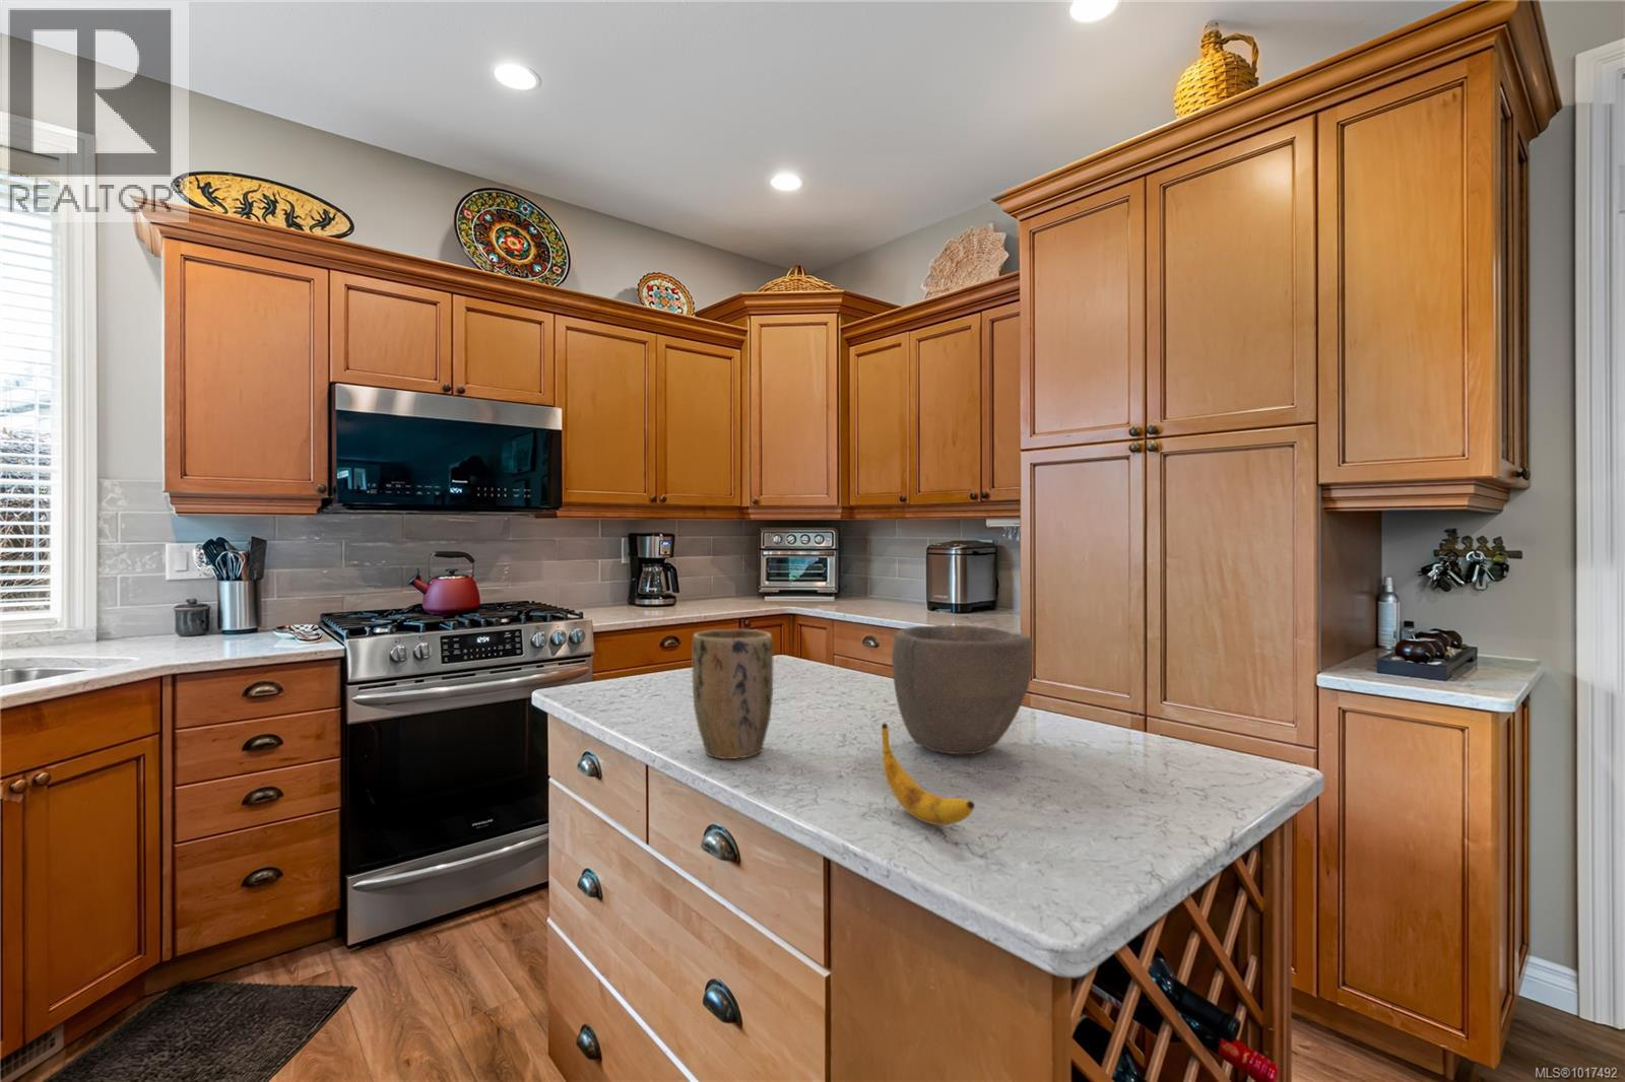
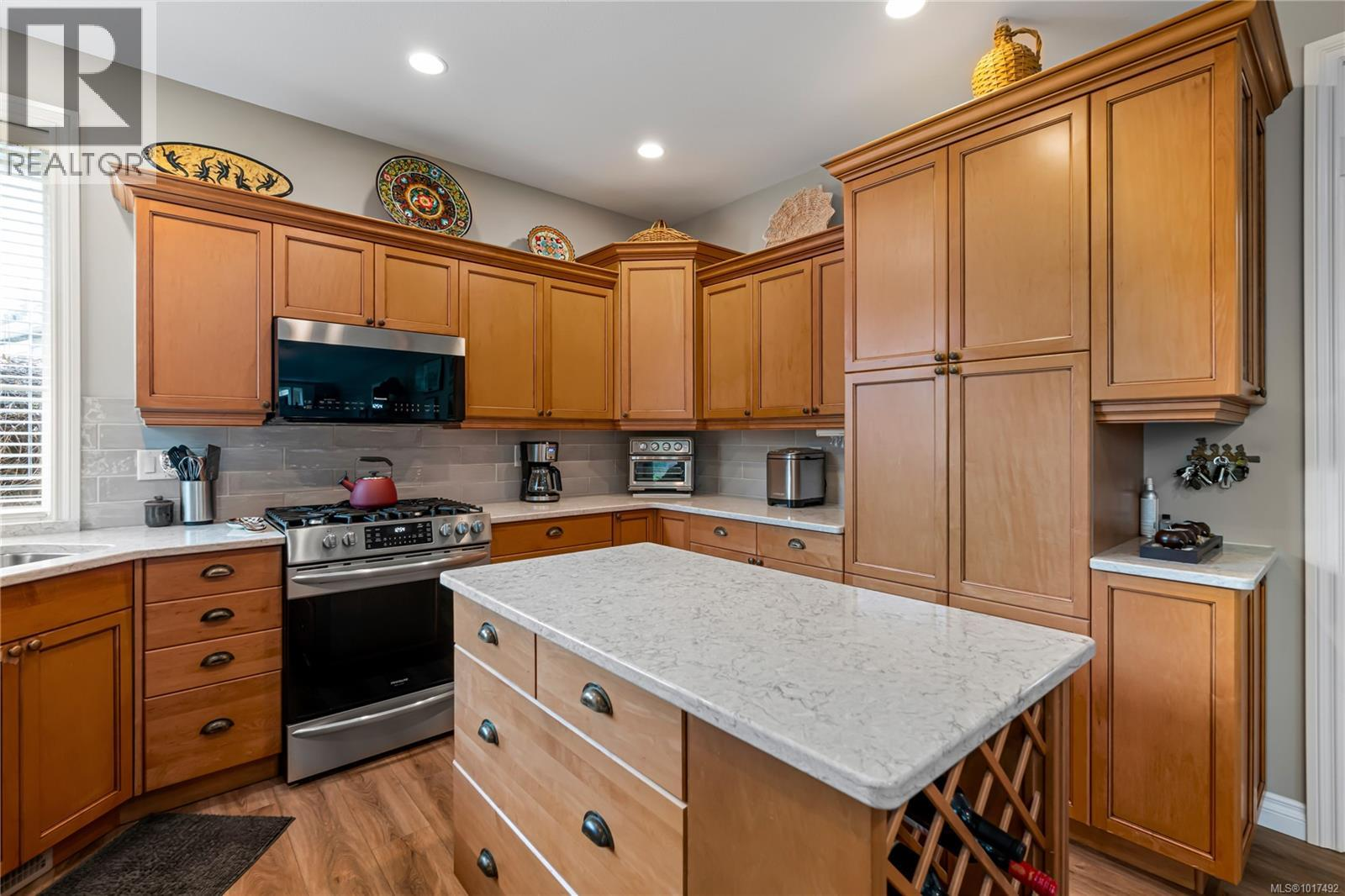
- plant pot (732, 692)
- bowl (961, 691)
- banana (919, 786)
